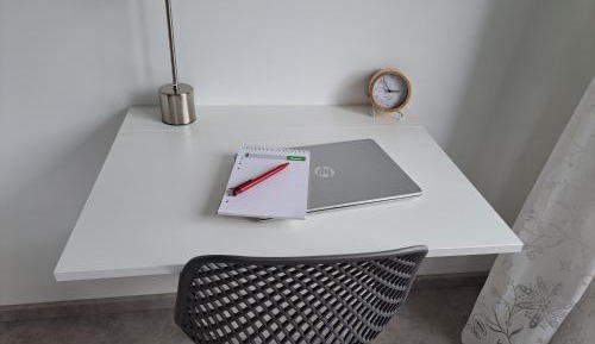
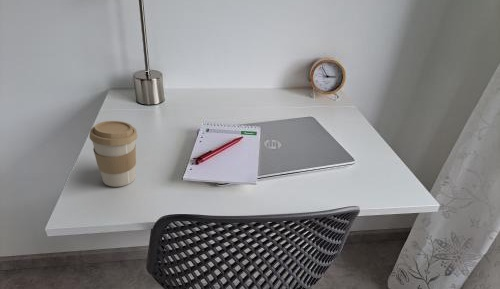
+ coffee cup (116, 152)
